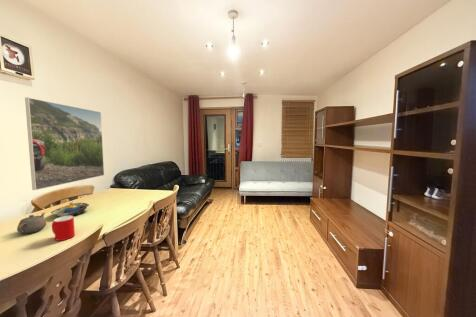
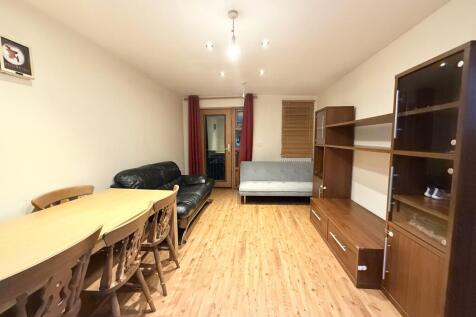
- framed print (72, 144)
- cup (61, 227)
- teapot (32, 222)
- decorative bowl (74, 206)
